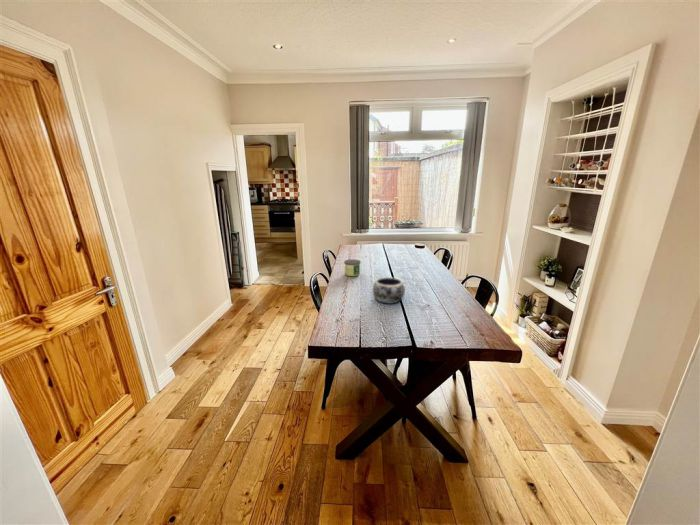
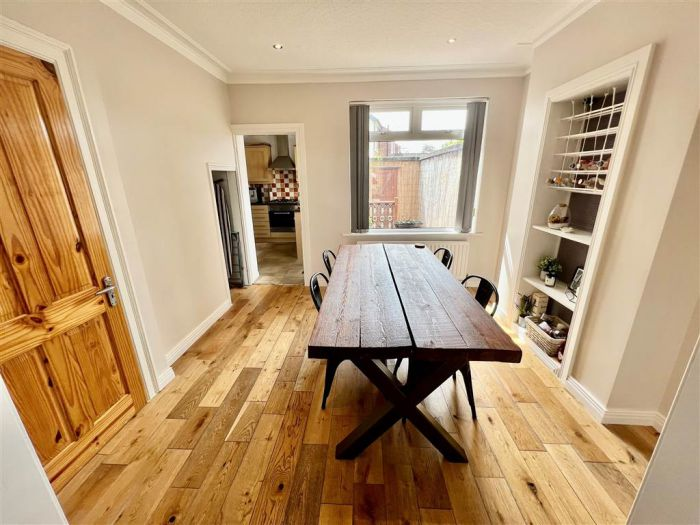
- decorative bowl (388, 290)
- candle (352, 267)
